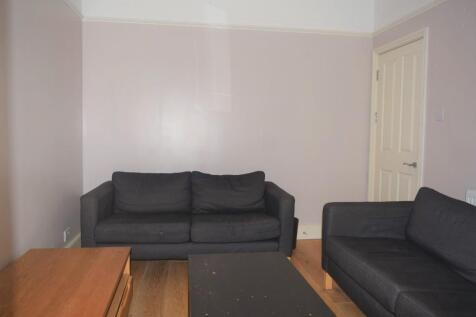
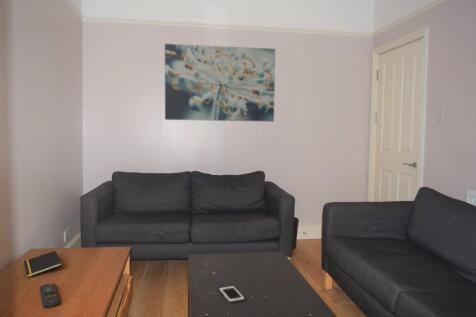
+ cell phone (231, 294)
+ remote control (49, 294)
+ wall art (220, 83)
+ notepad (42, 263)
